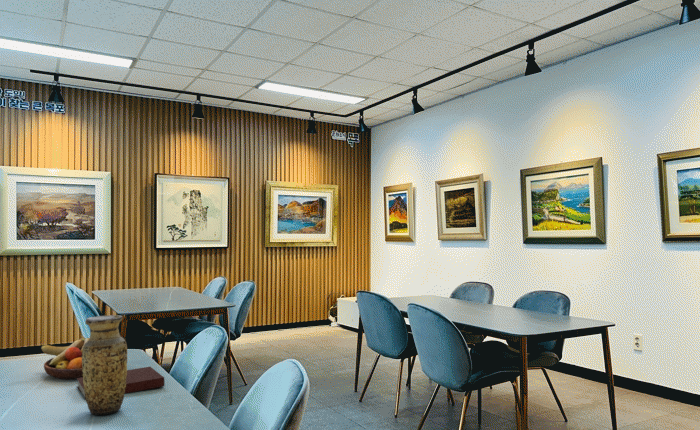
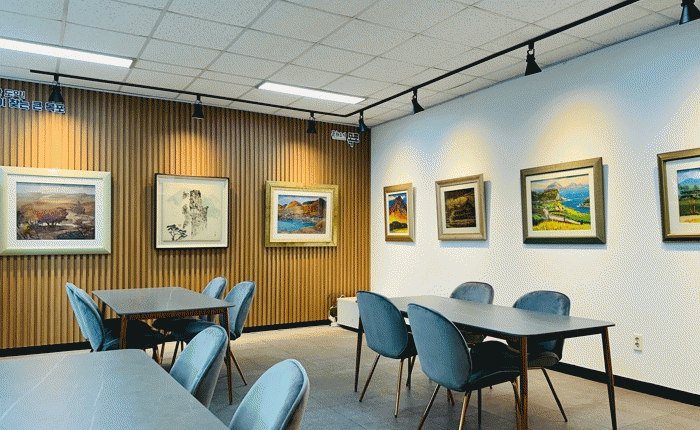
- vase (105, 364)
- notebook (126, 382)
- fruit bowl (82, 354)
